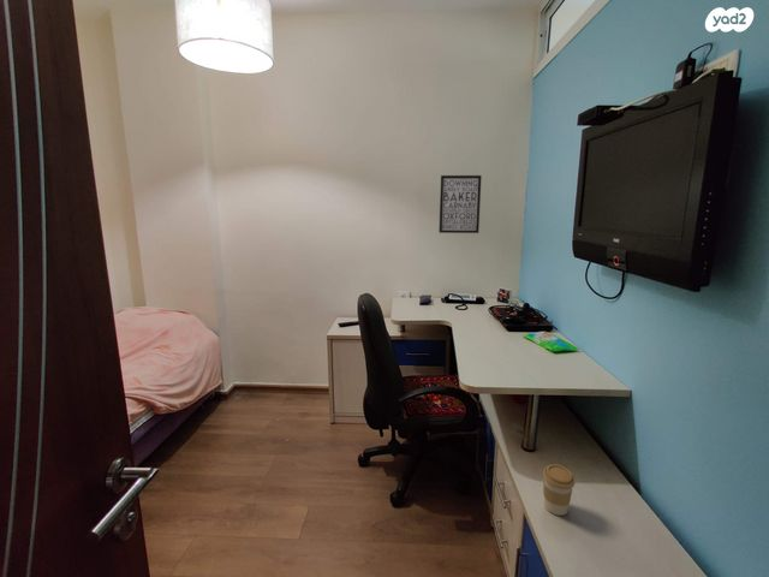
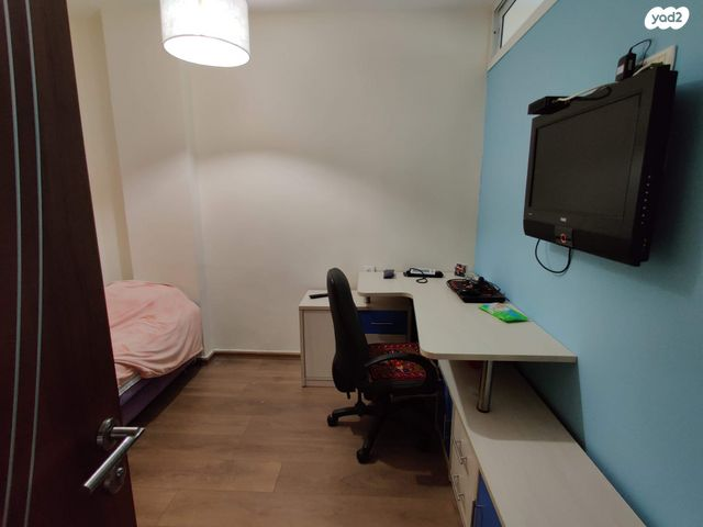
- wall art (459, 204)
- coffee cup (556, 489)
